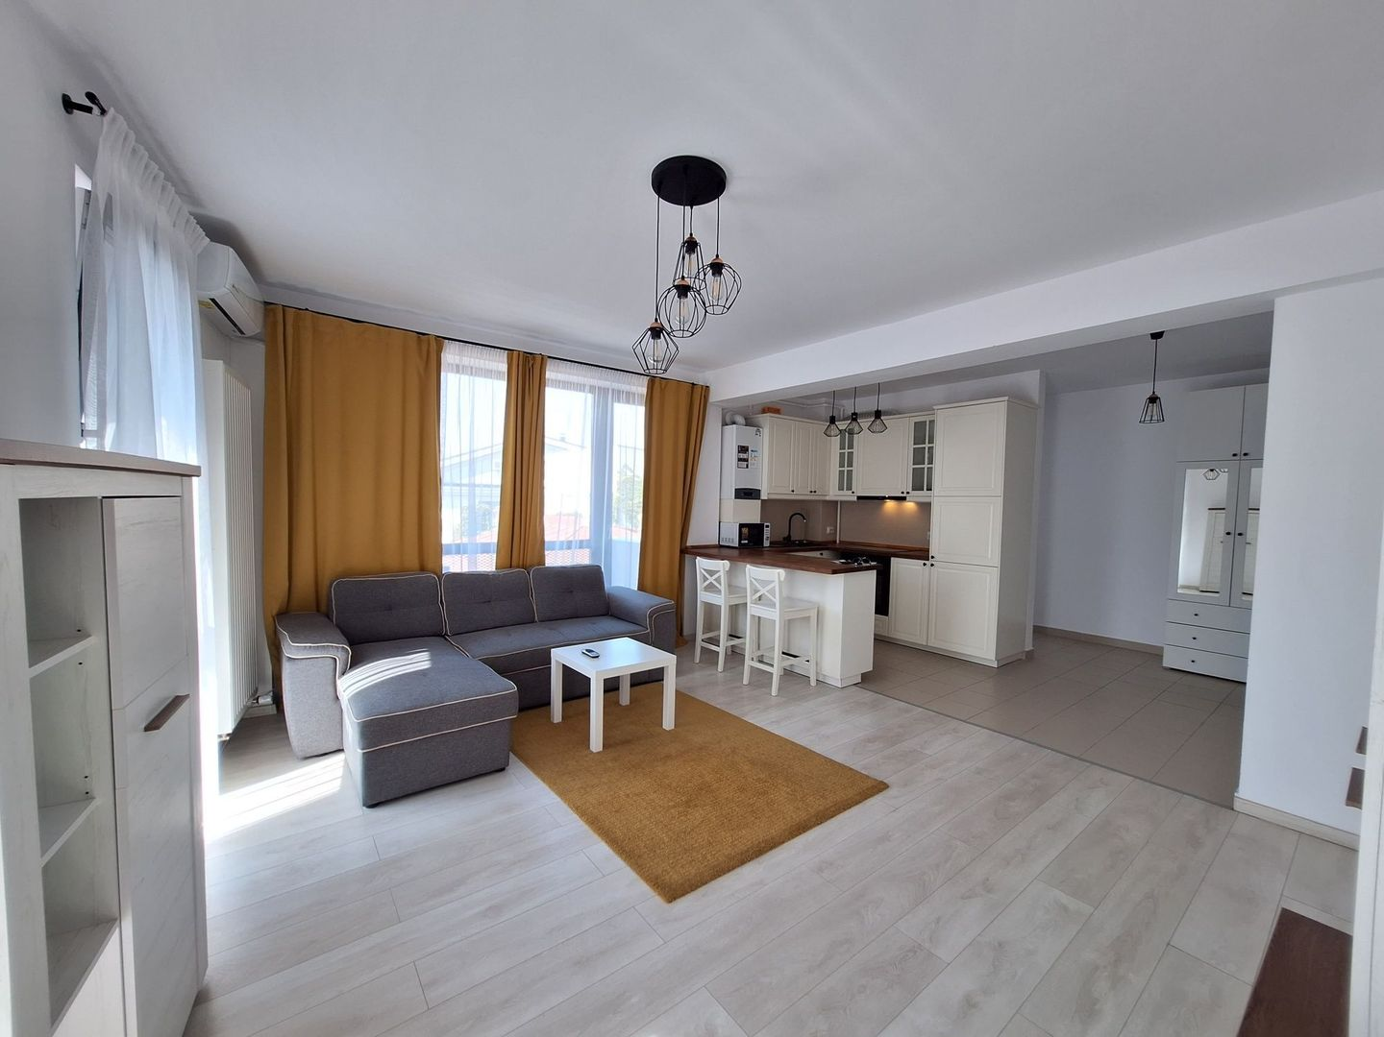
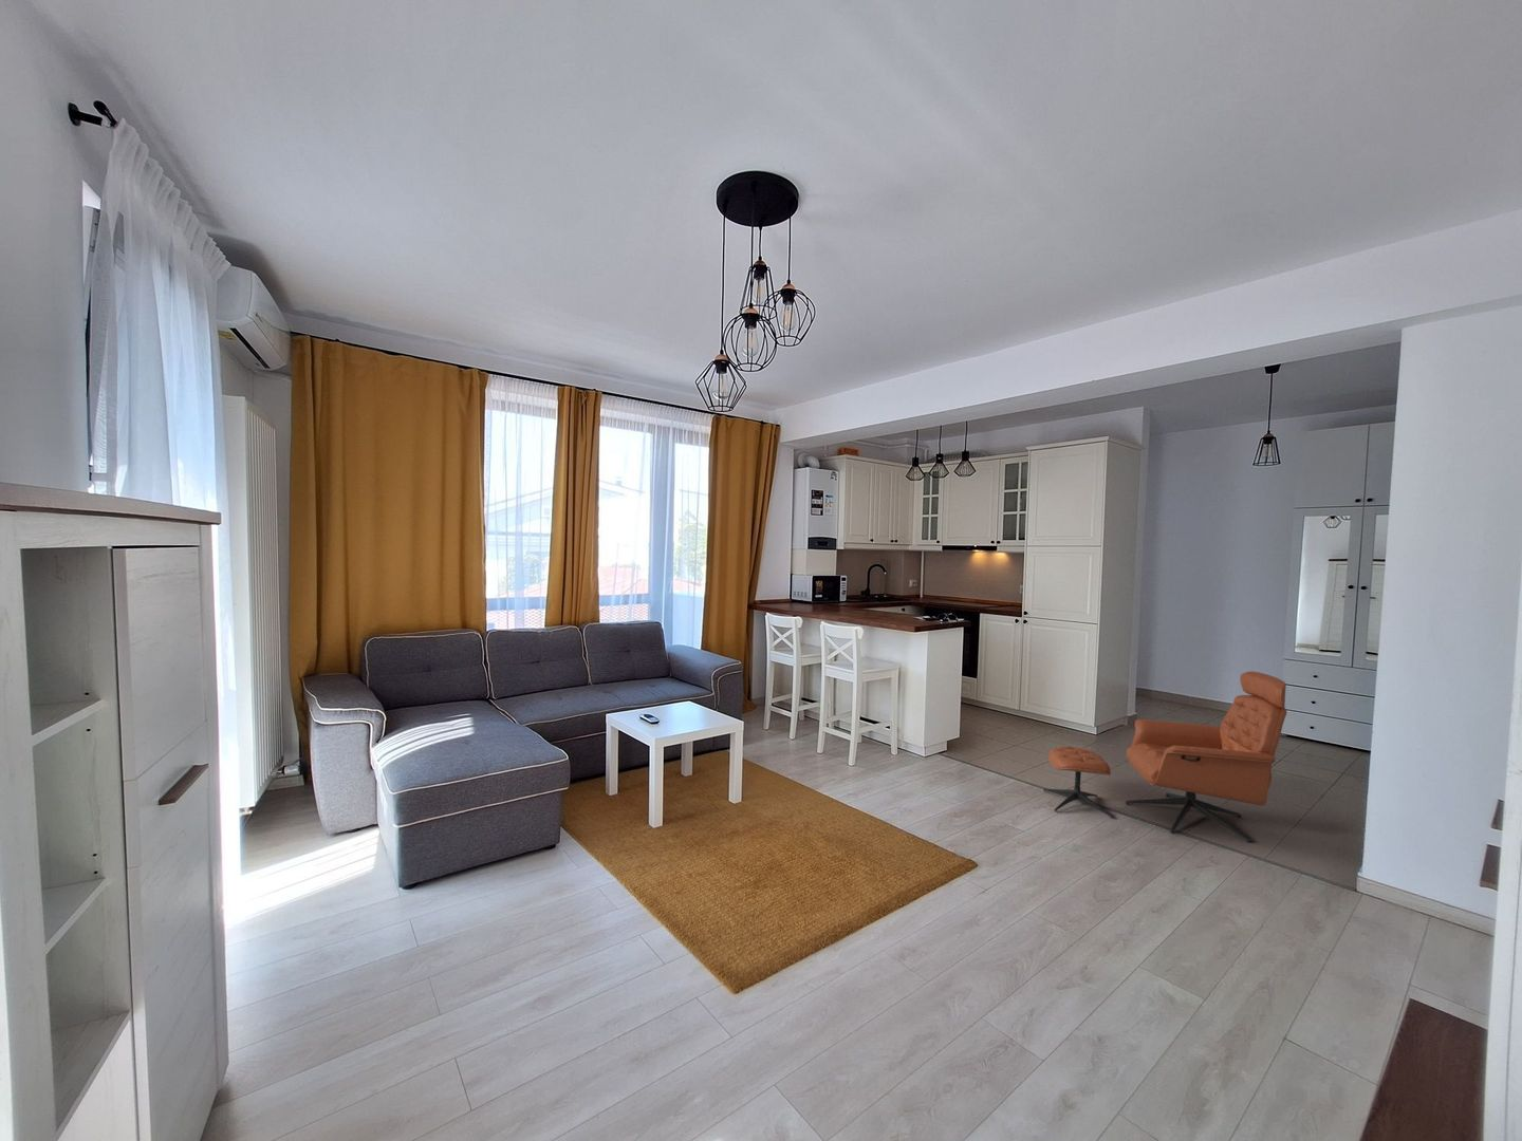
+ armchair (1158, 741)
